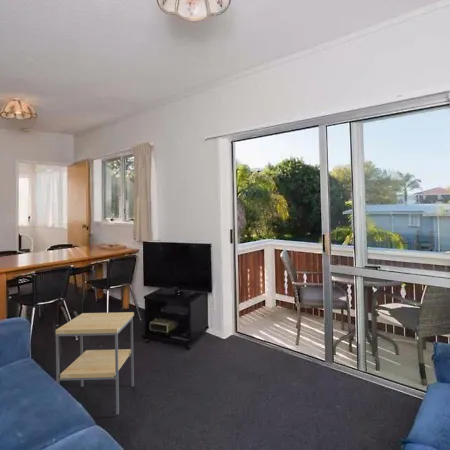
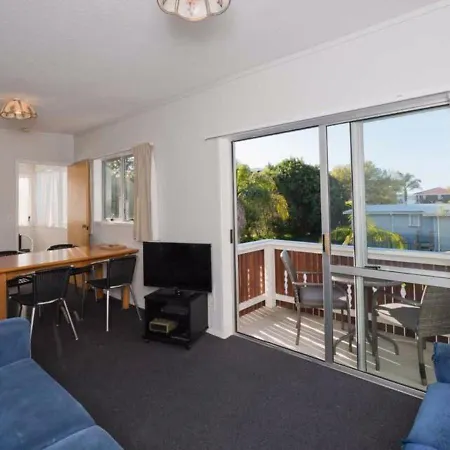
- side table (98, 359)
